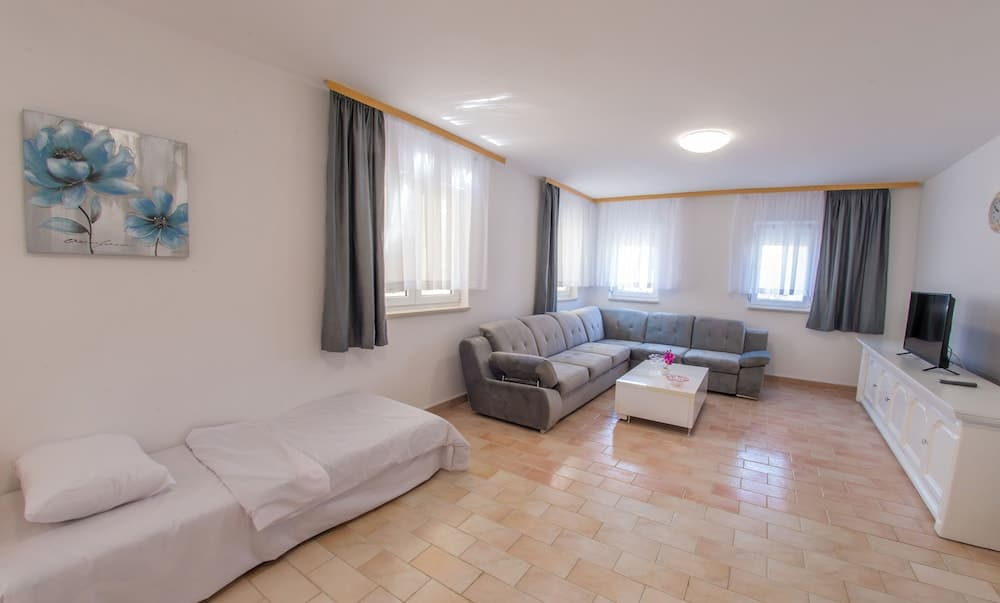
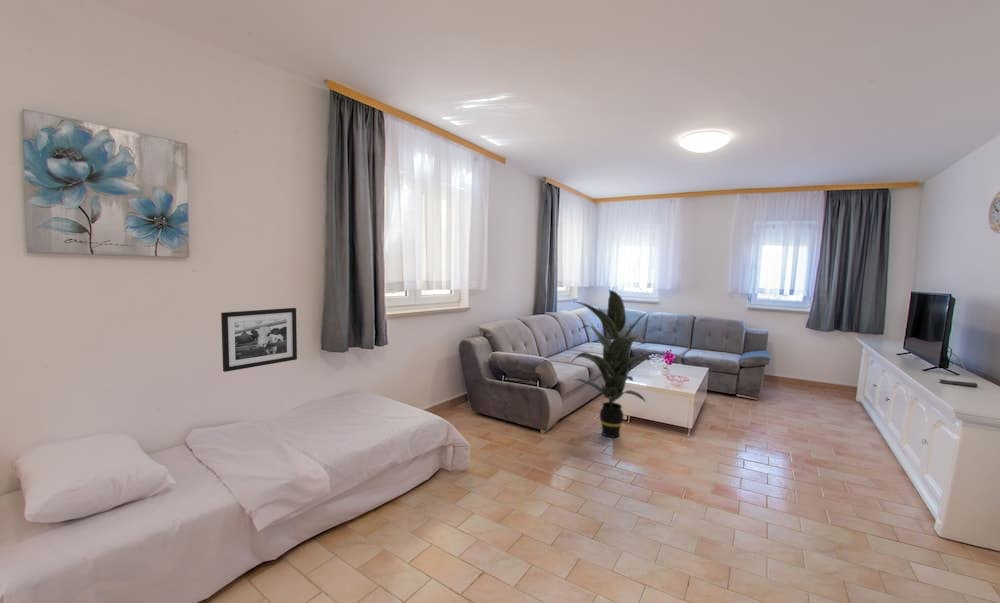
+ picture frame (261, 337)
+ indoor plant (609, 363)
